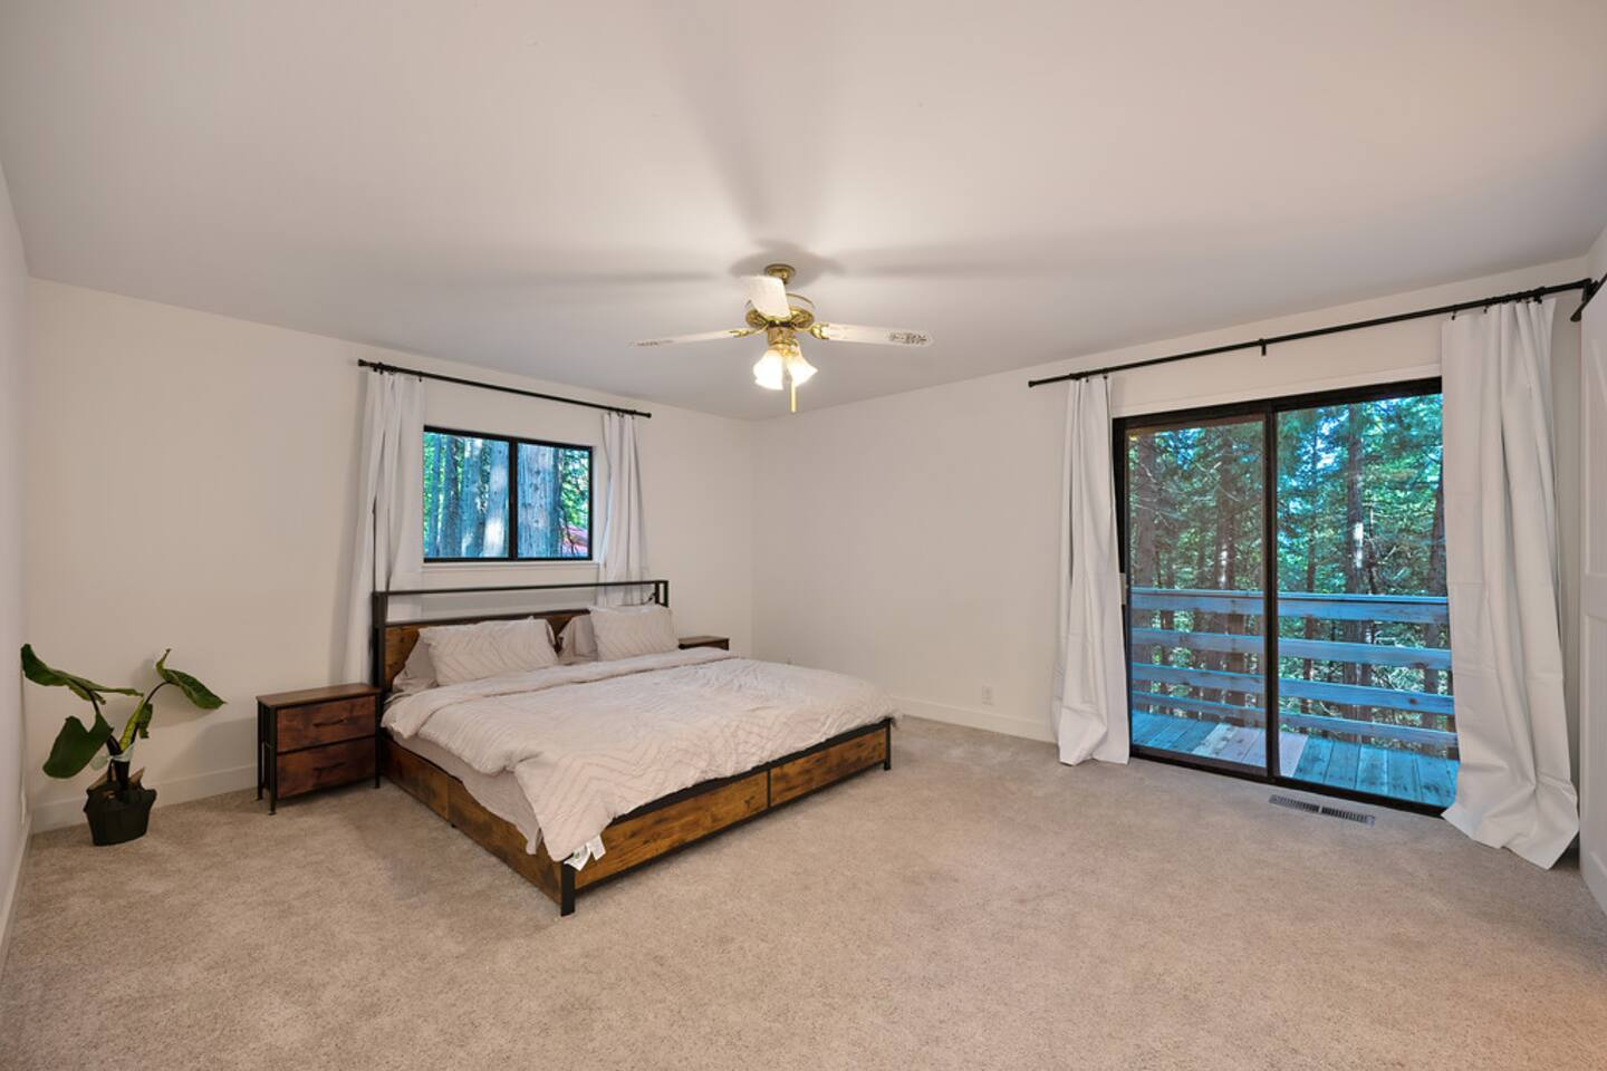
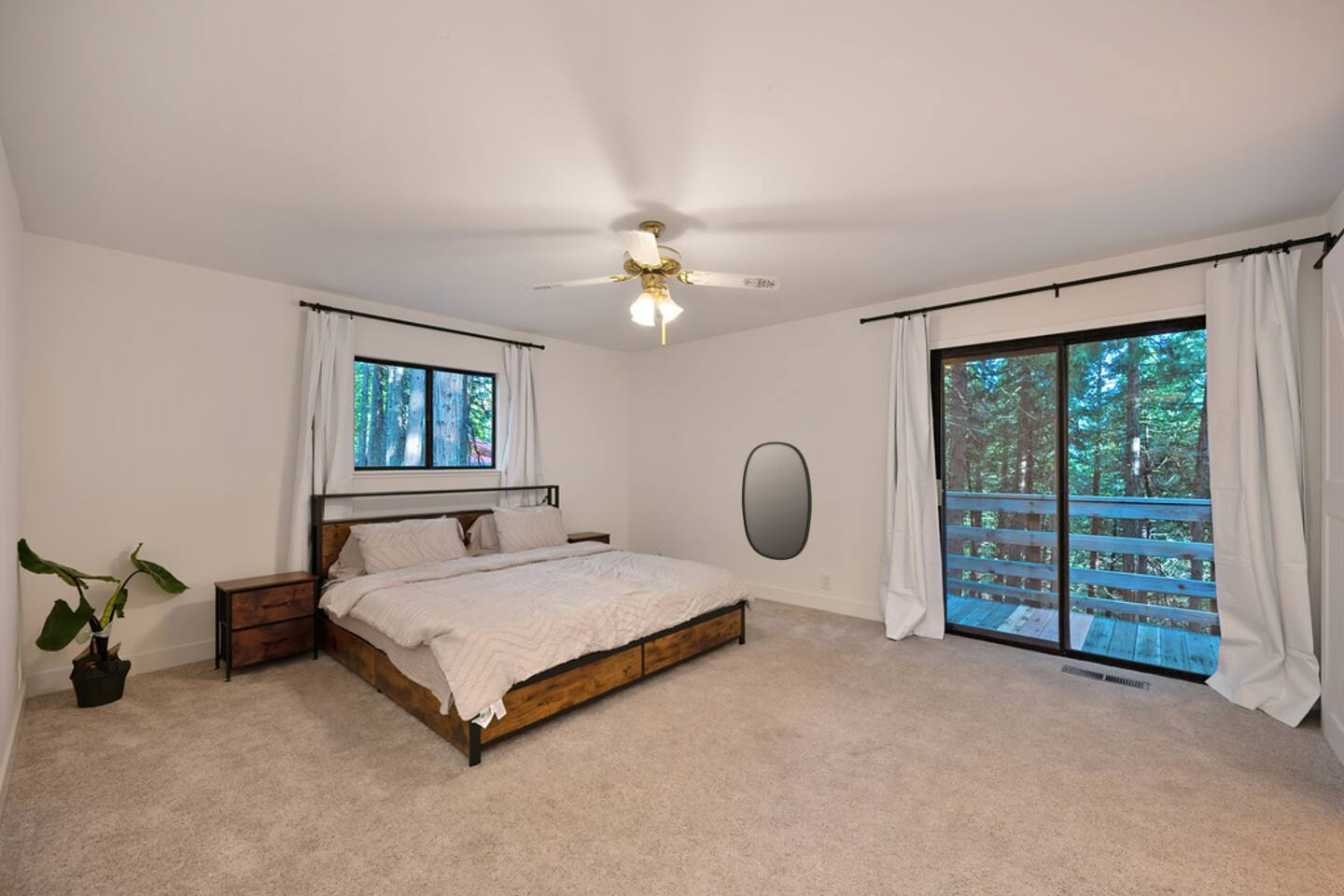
+ home mirror (775, 500)
